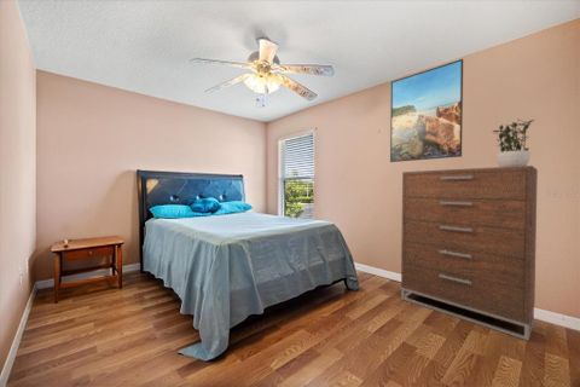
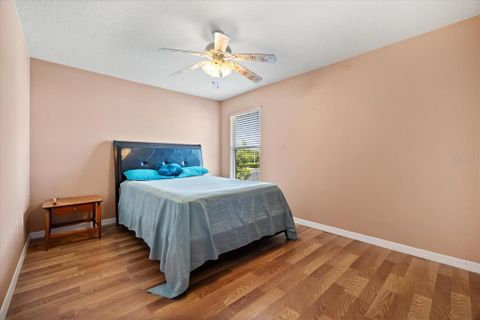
- dresser (463, 239)
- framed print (423, 115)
- potted plant (511, 143)
